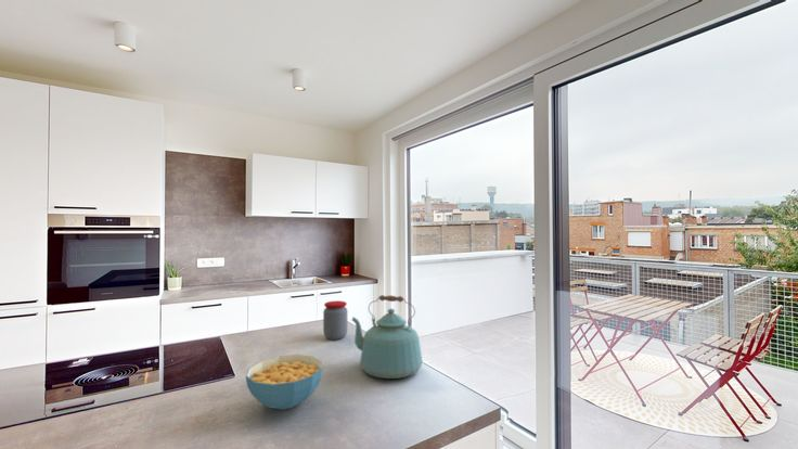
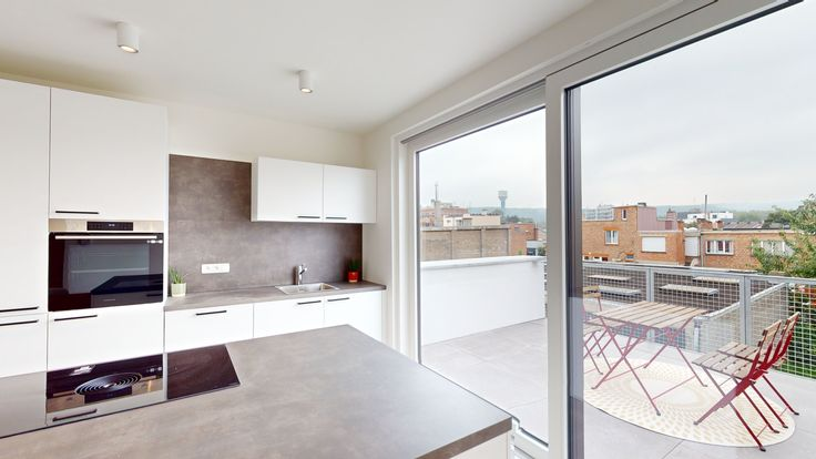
- kettle (385, 331)
- jar (335, 319)
- cereal bowl (285, 385)
